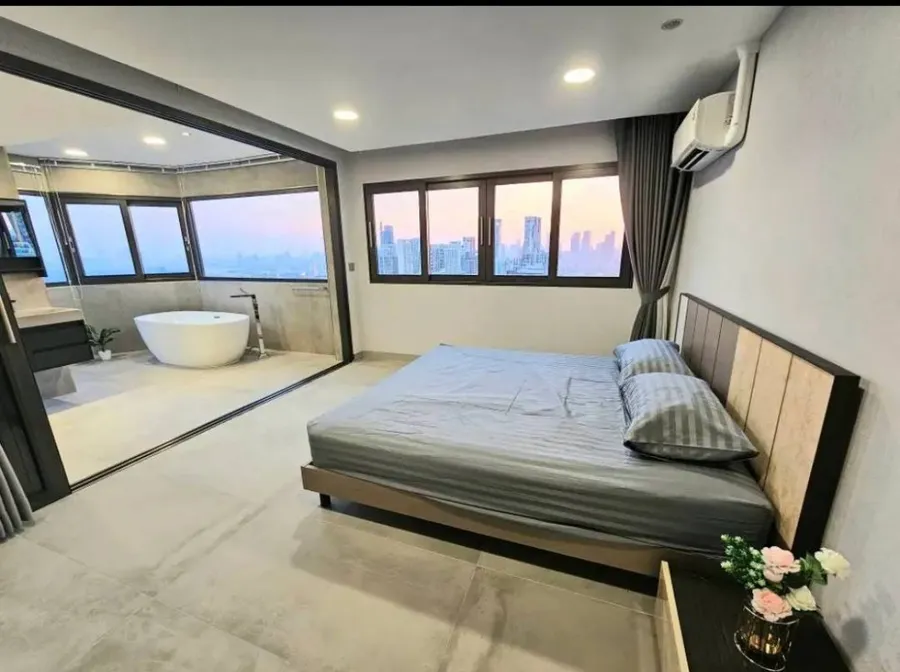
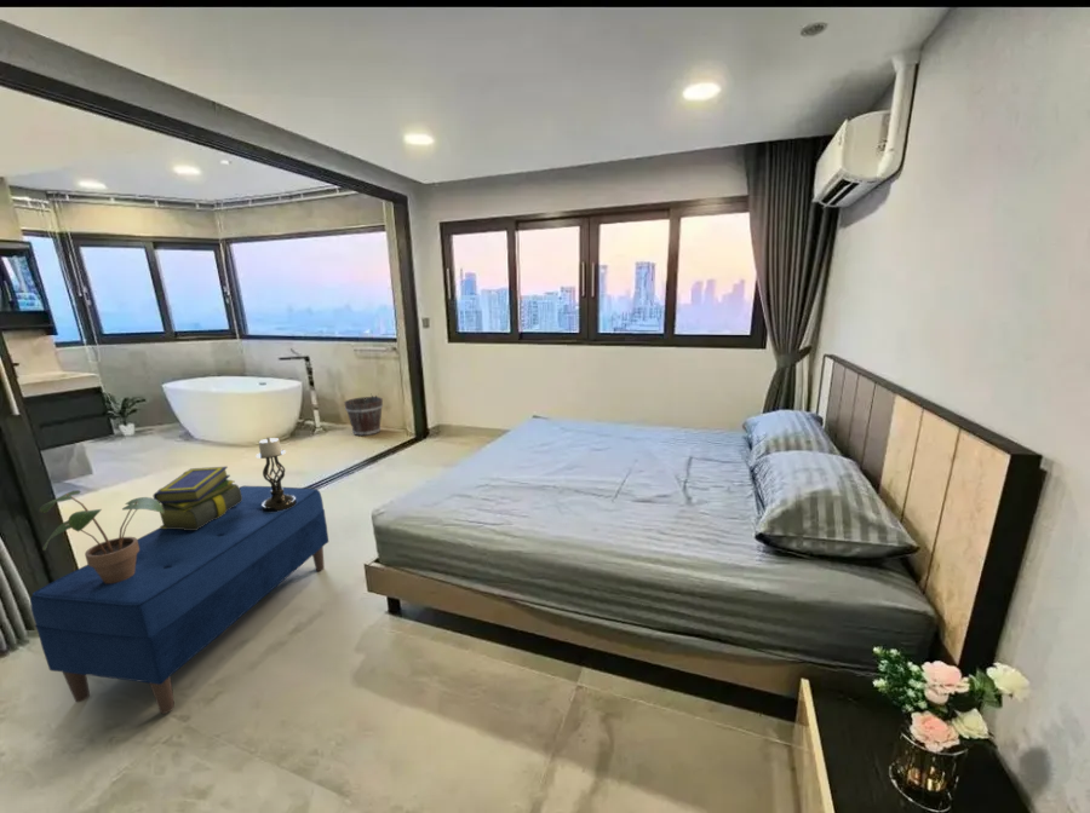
+ potted plant (107, 537)
+ bucket (365, 414)
+ bench (213, 577)
+ candle holder (274, 471)
+ stack of books (199, 496)
